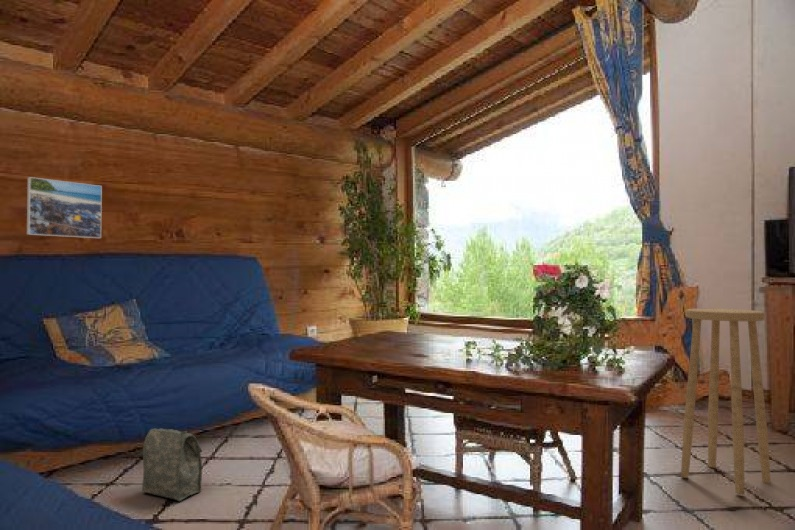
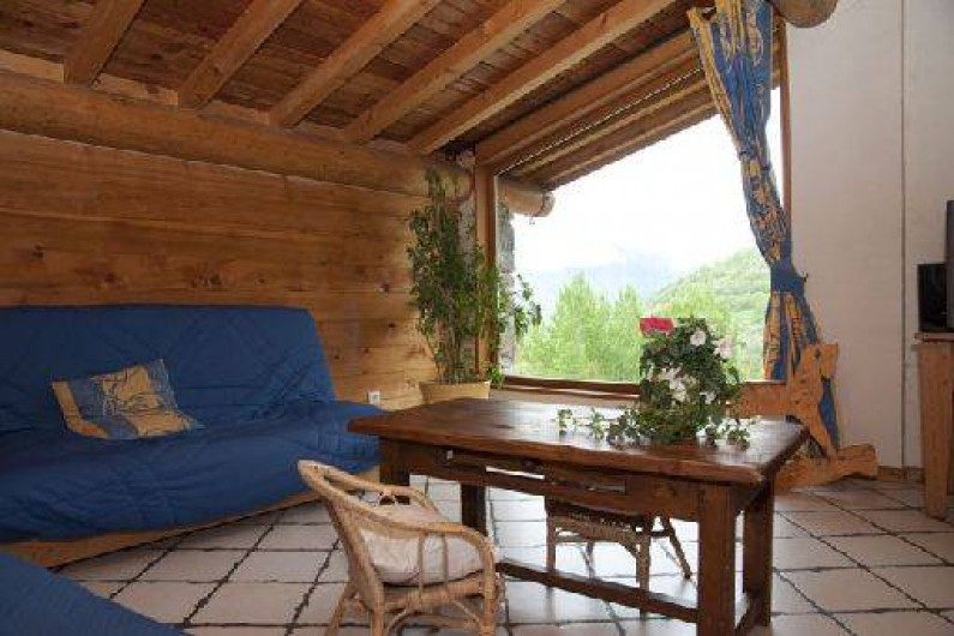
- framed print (65, 209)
- stool (718, 391)
- bag (172, 460)
